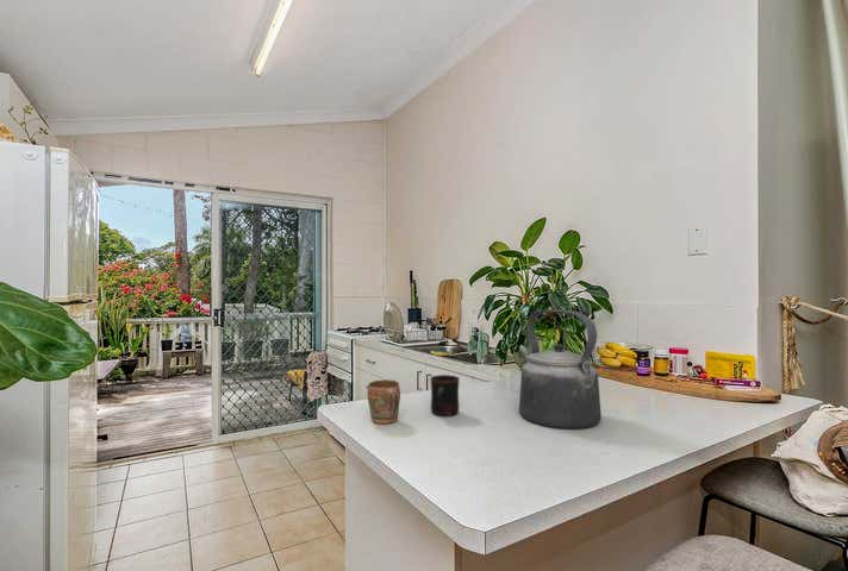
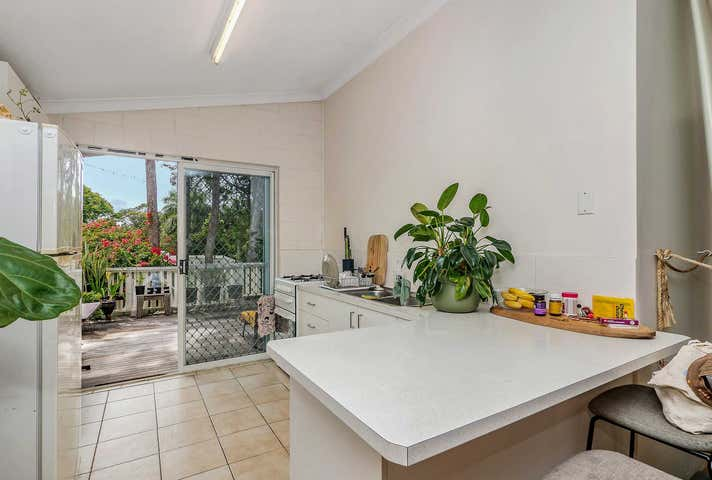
- kettle (553, 362)
- mug (384, 402)
- mug (443, 396)
